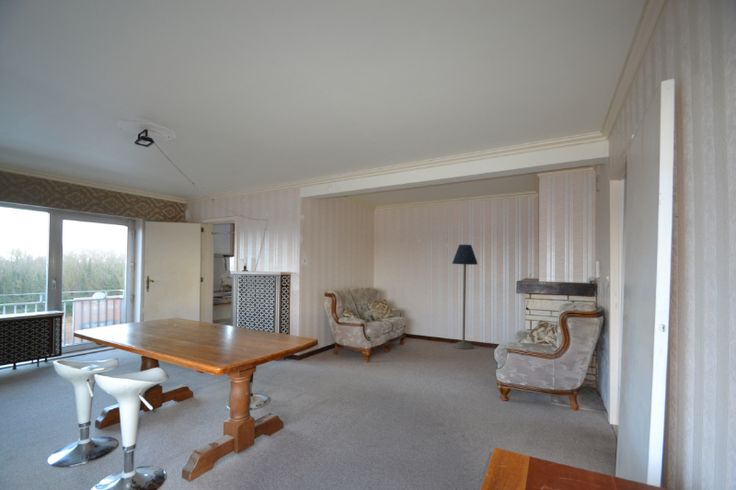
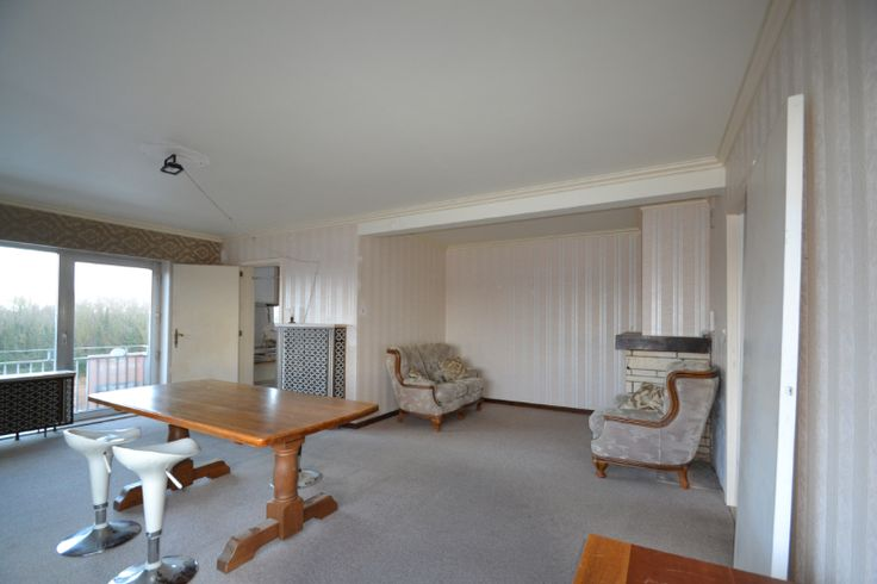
- floor lamp (464, 295)
